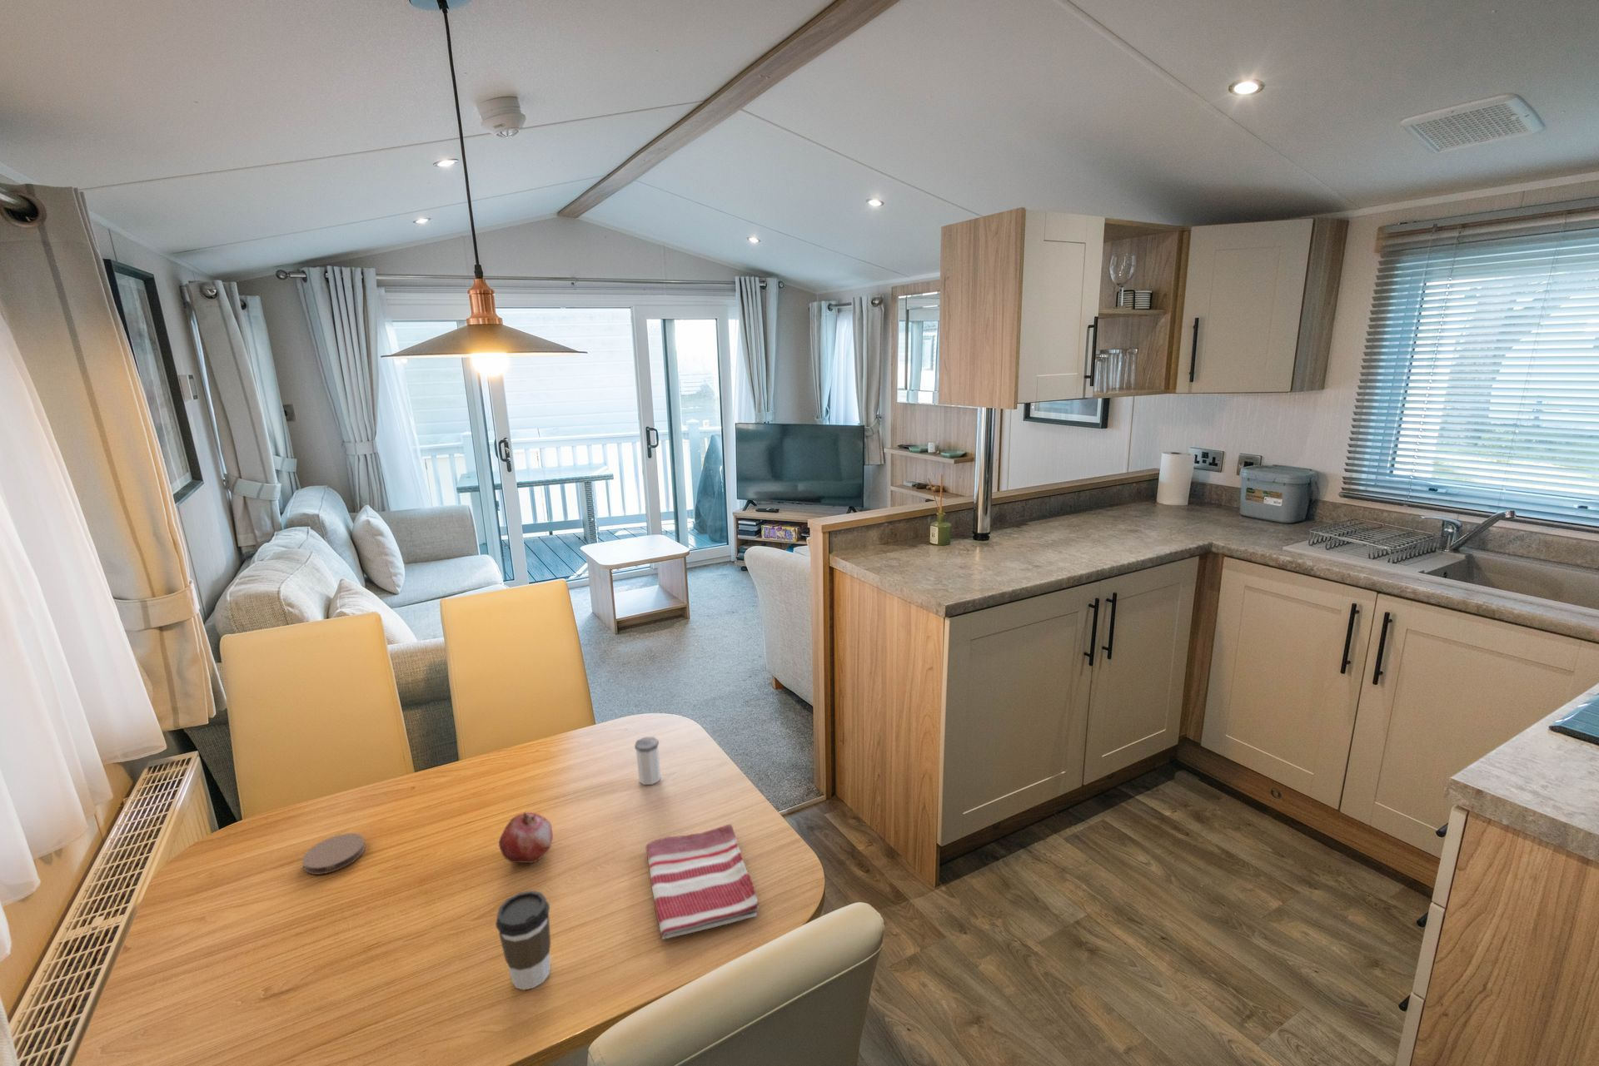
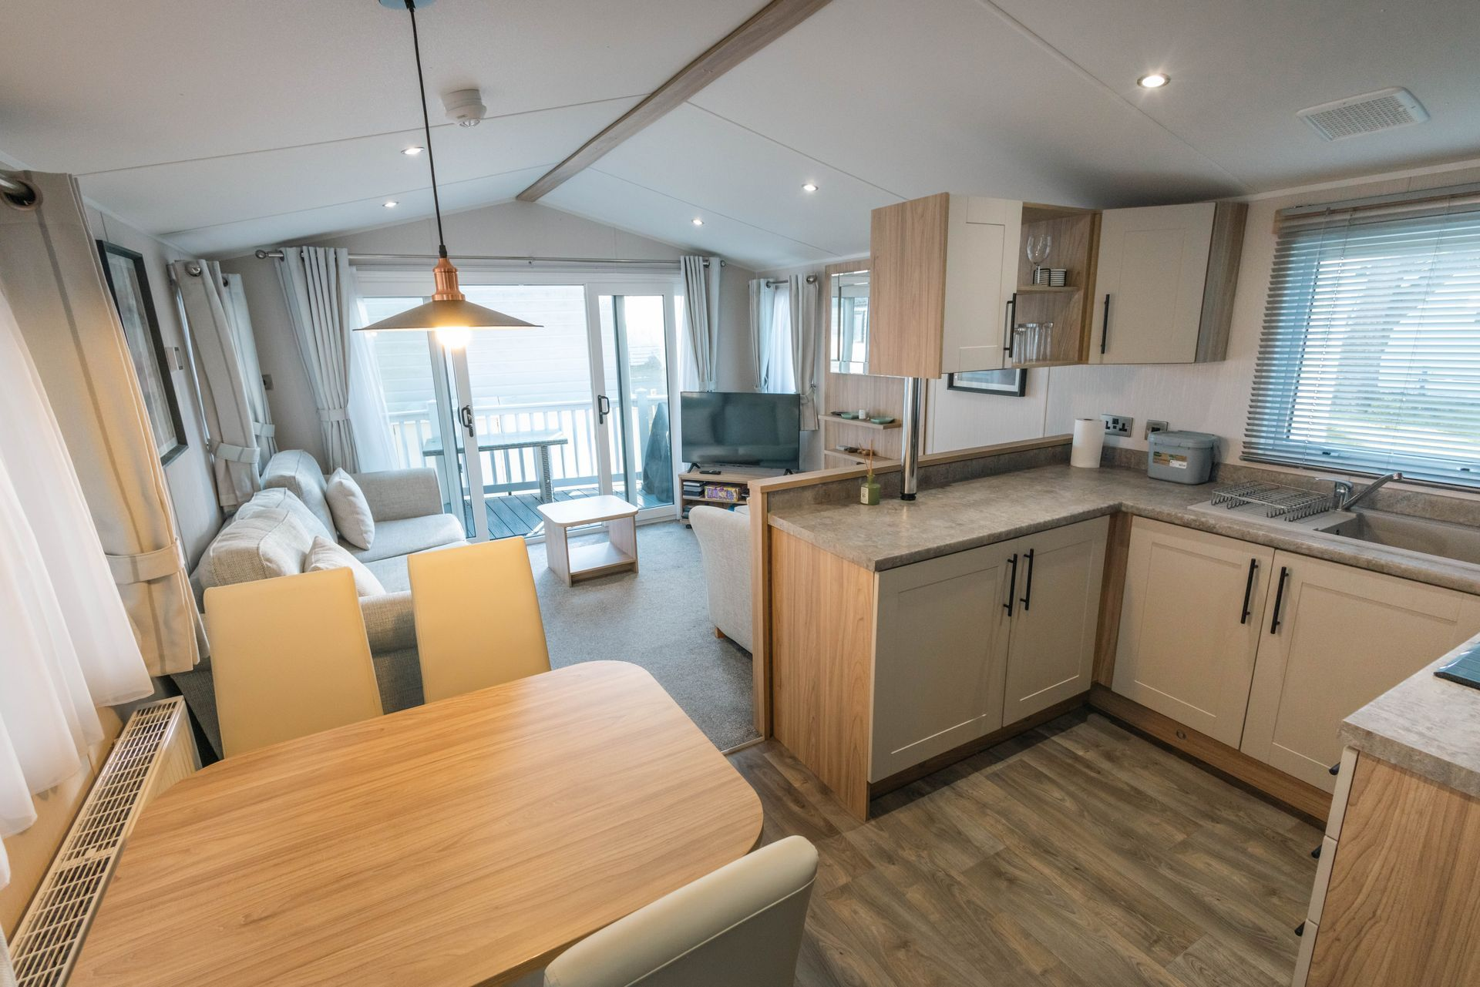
- dish towel (699, 876)
- coffee cup (526, 940)
- salt shaker (648, 760)
- coaster (333, 853)
- fruit (525, 833)
